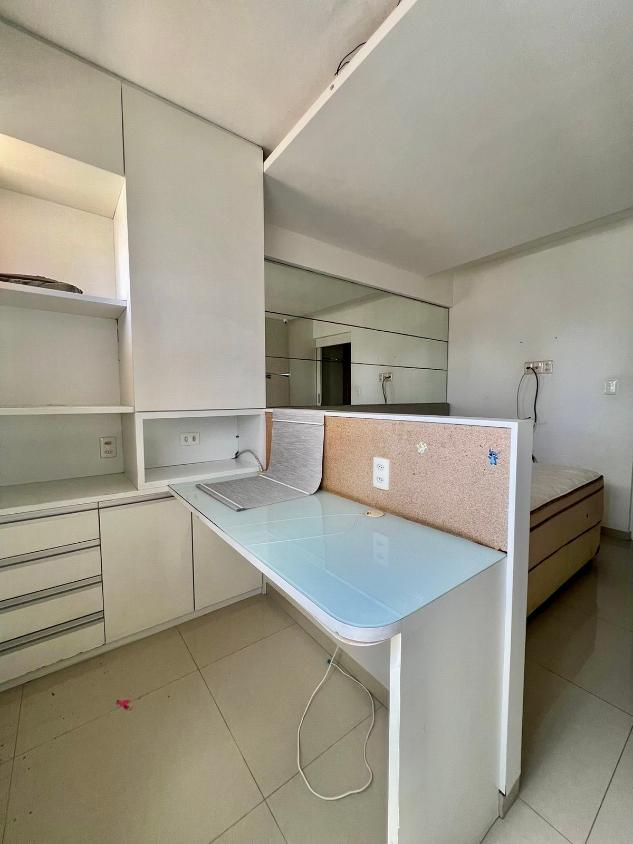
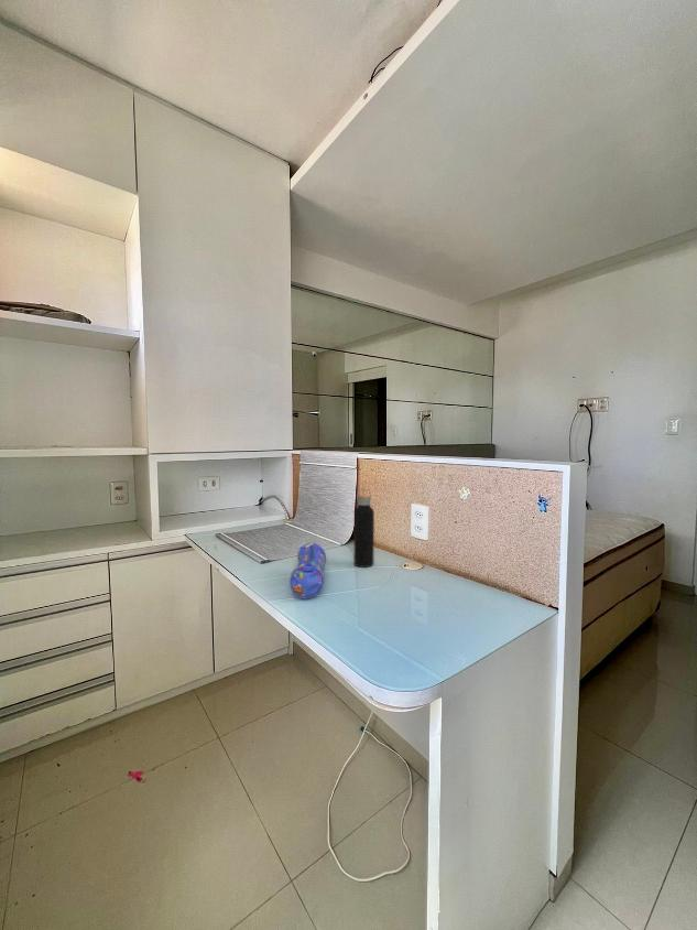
+ pencil case (309, 566)
+ water bottle (363, 527)
